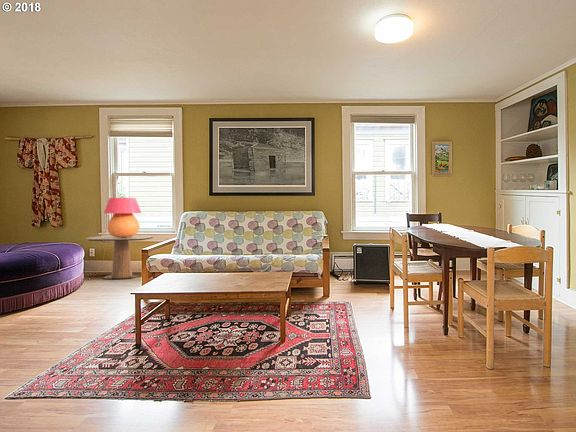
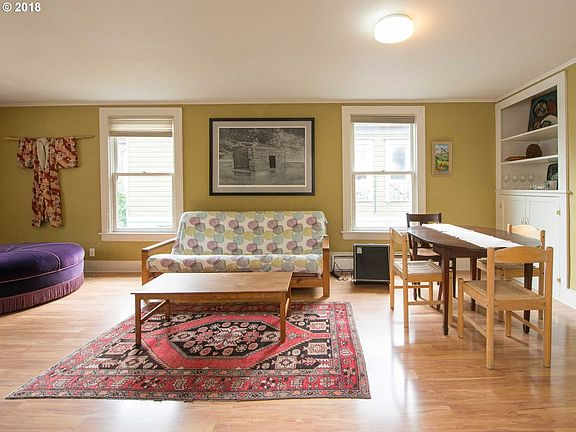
- table lamp (123, 217)
- side table (121, 256)
